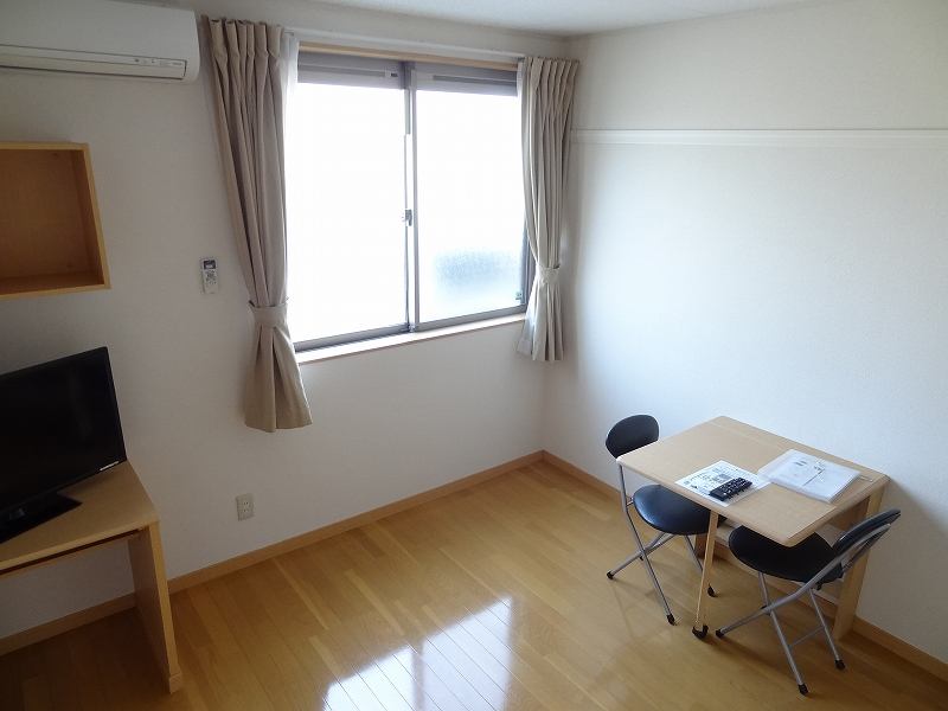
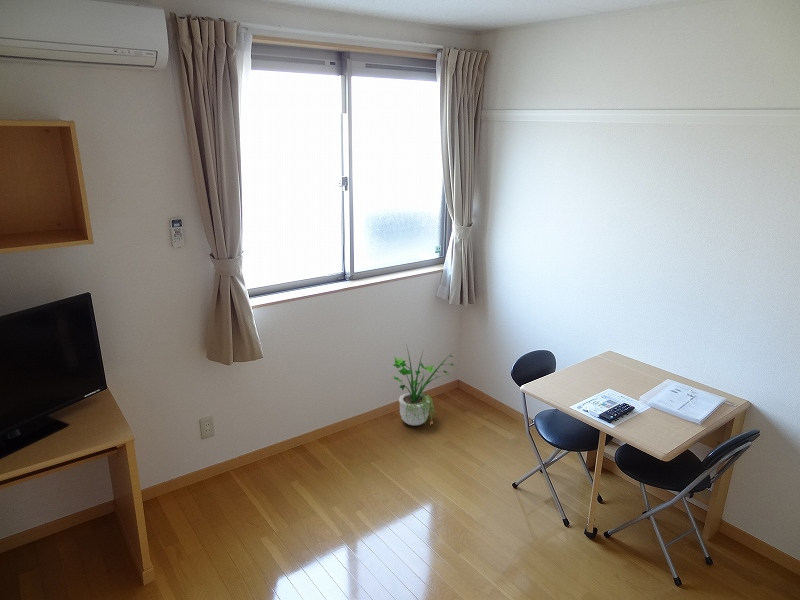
+ potted plant (423, 379)
